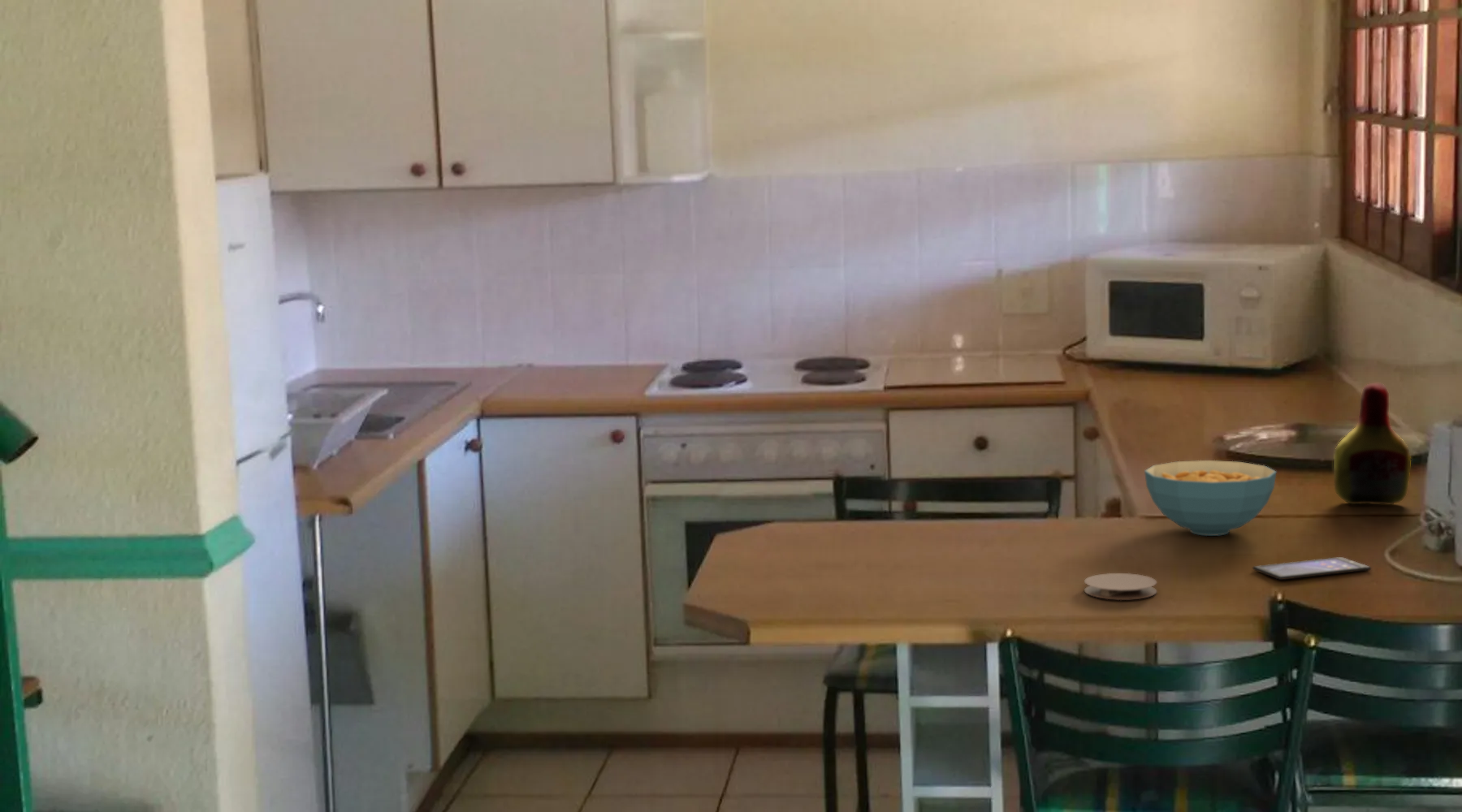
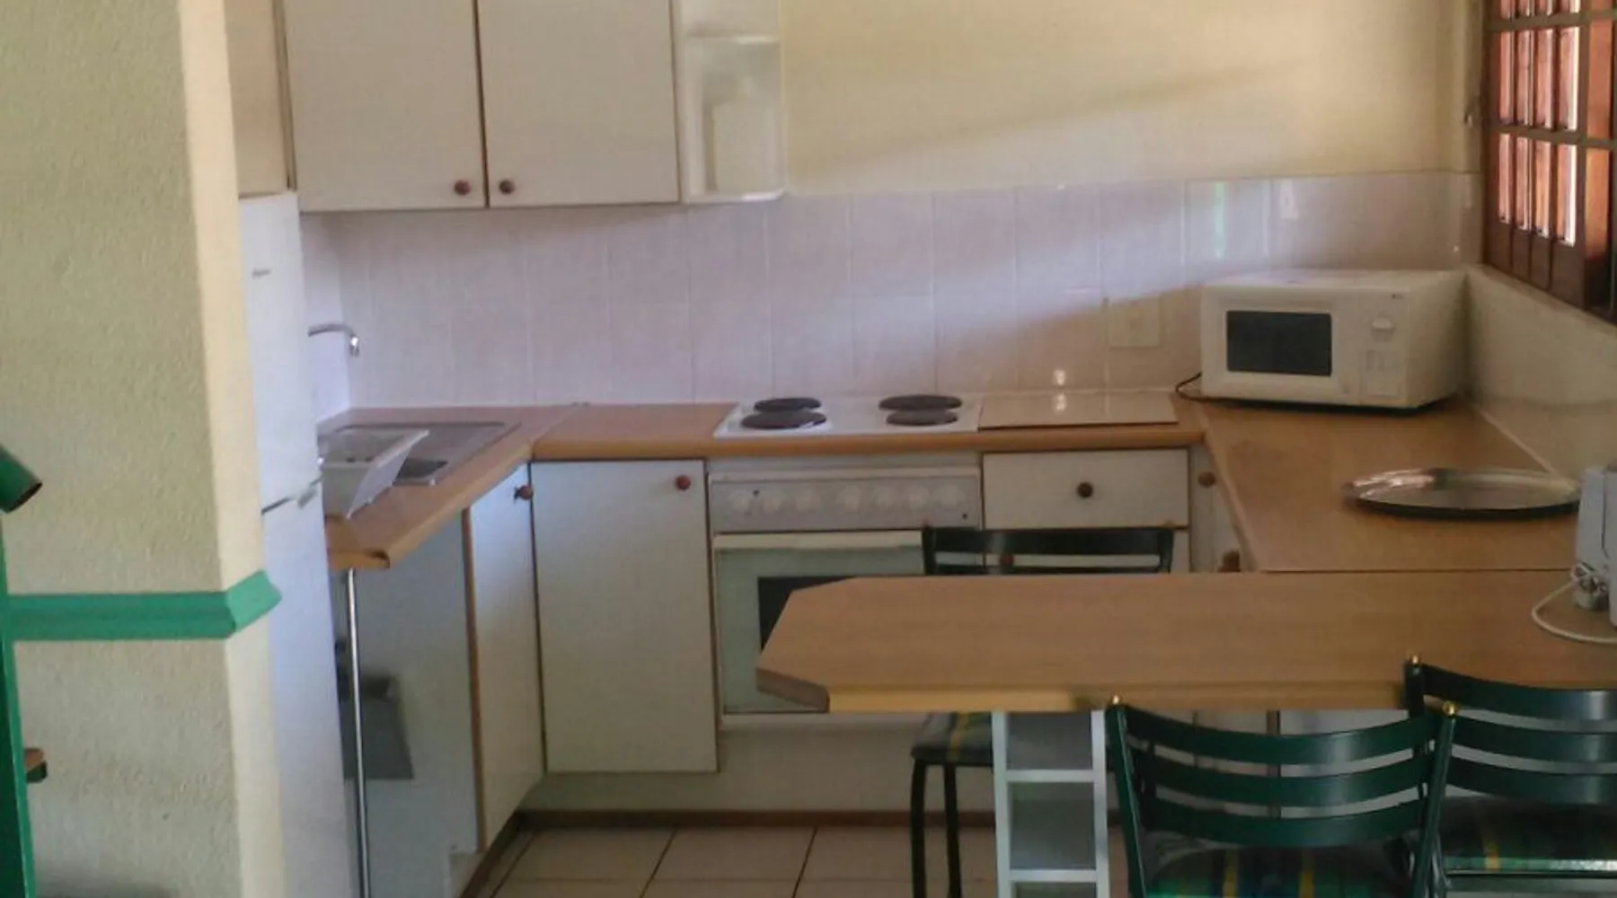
- cereal bowl (1209, 501)
- coaster (1120, 585)
- bottle (1372, 443)
- smartphone (1311, 568)
